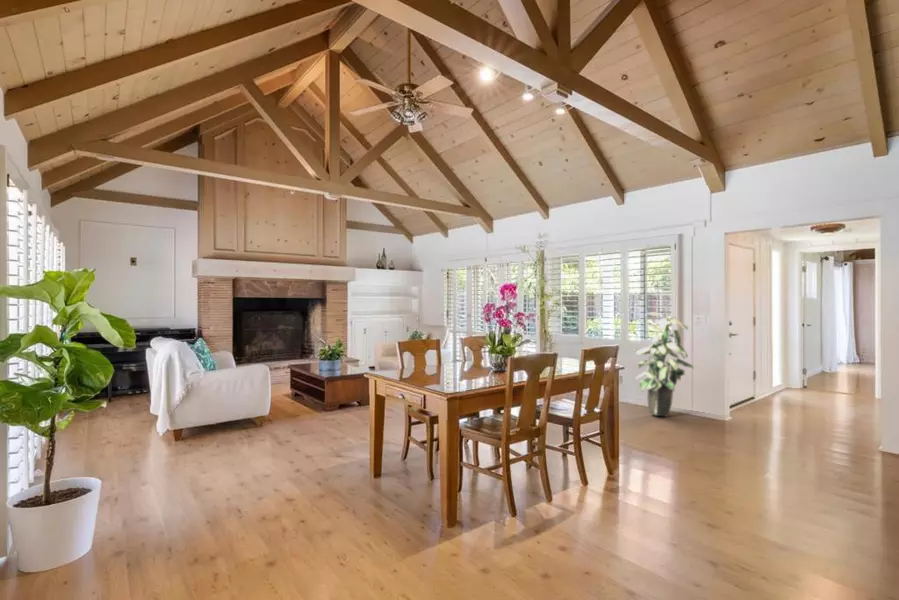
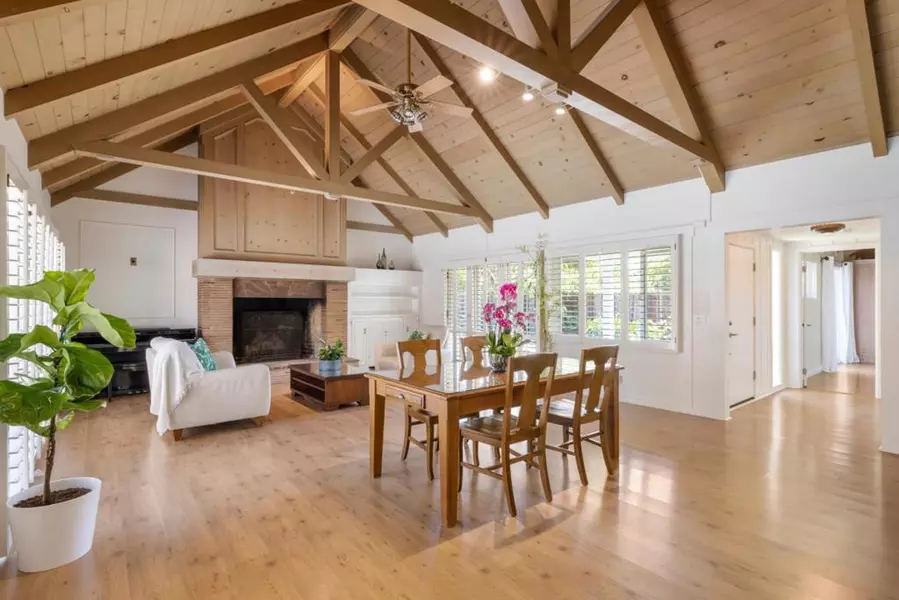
- indoor plant (660, 363)
